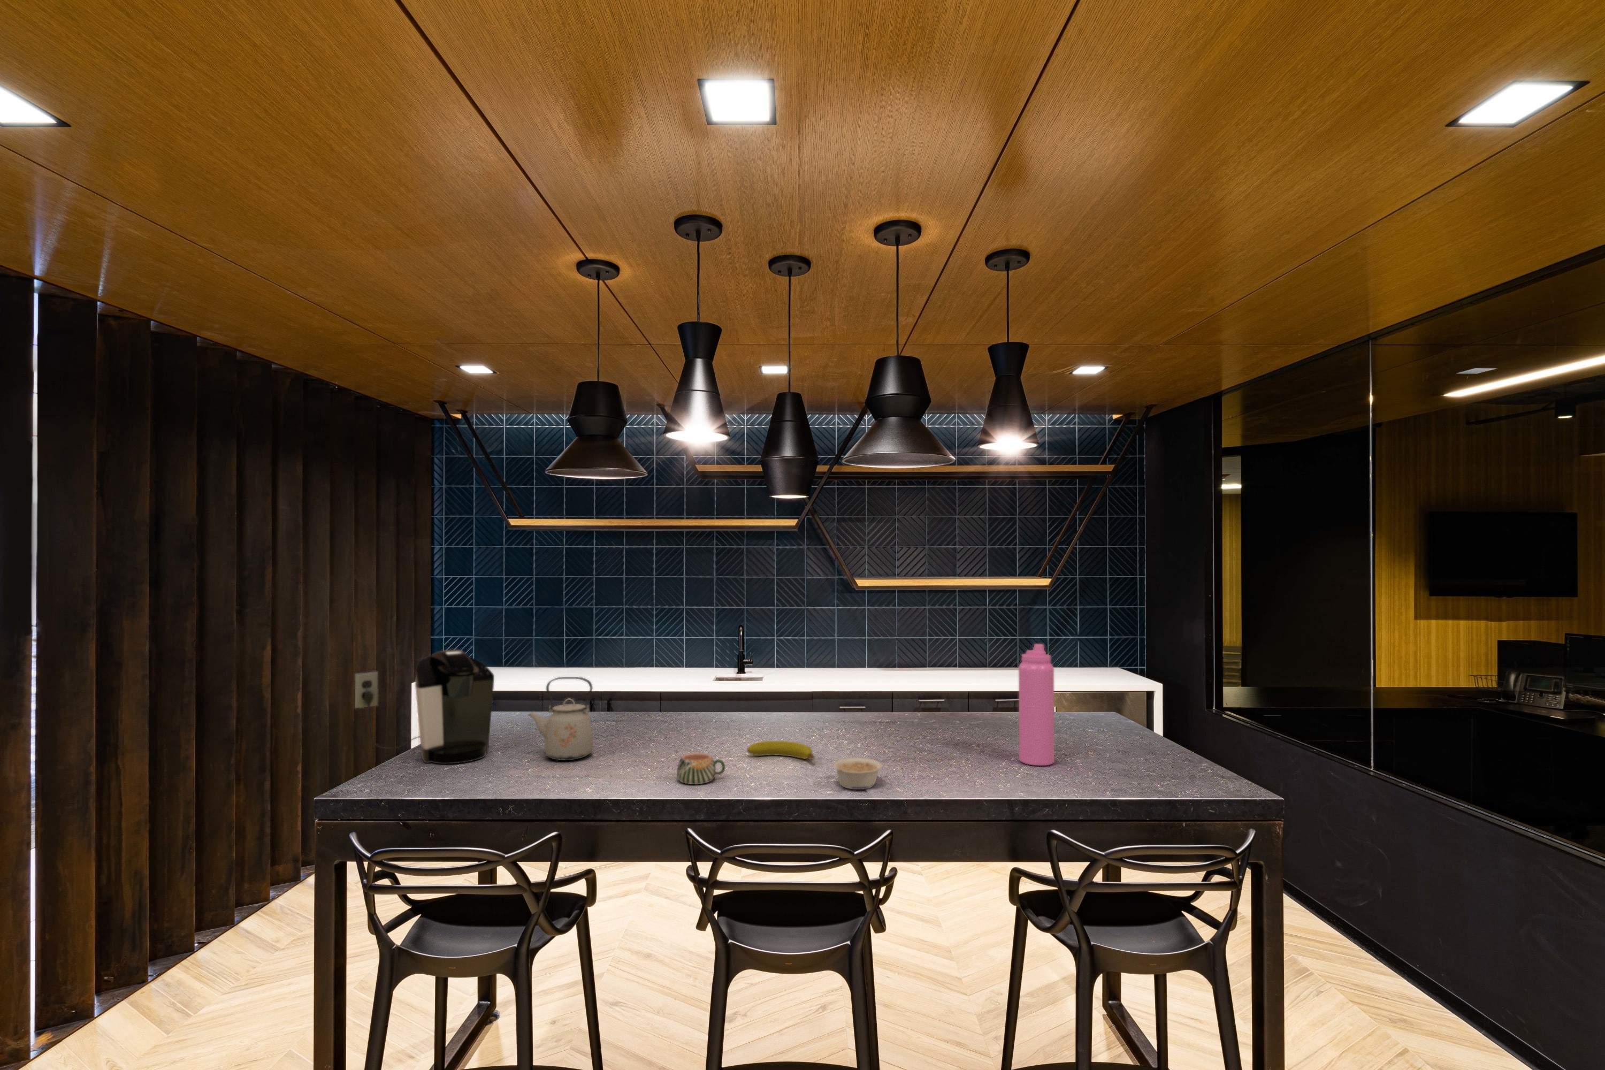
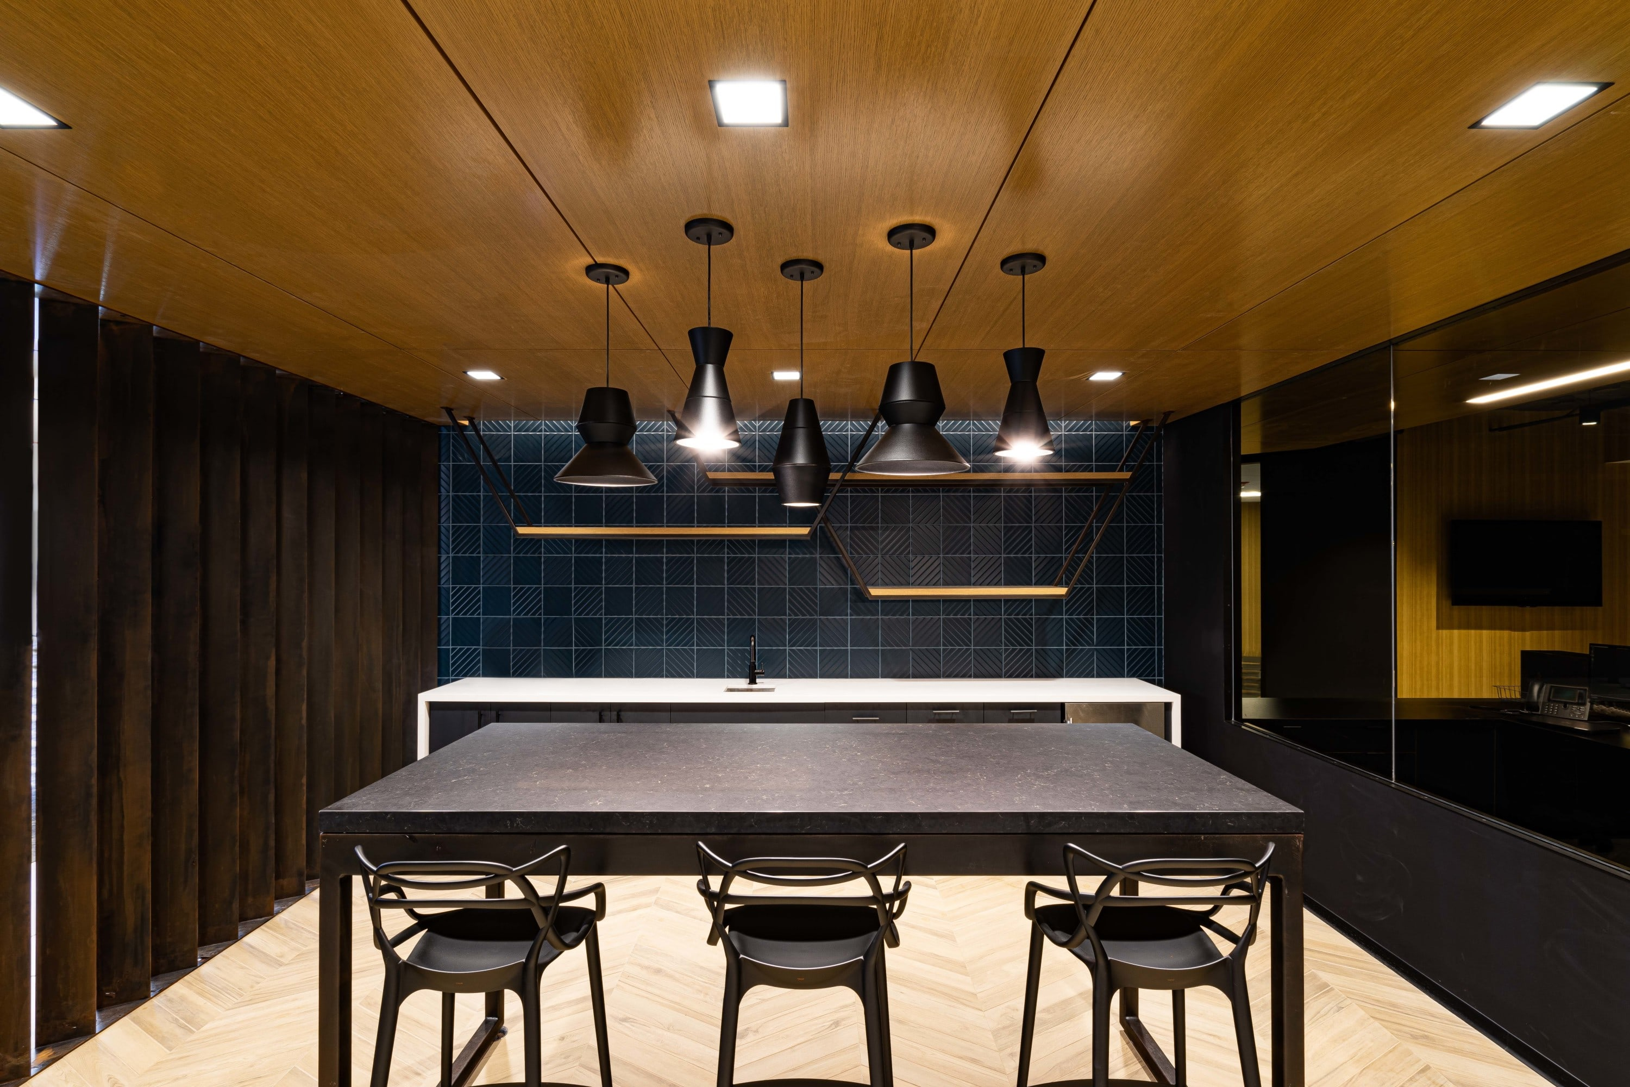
- water bottle (1037, 702)
- mug (701, 768)
- fruit (781, 751)
- legume (857, 773)
- coffee maker (431, 705)
- kettle (560, 717)
